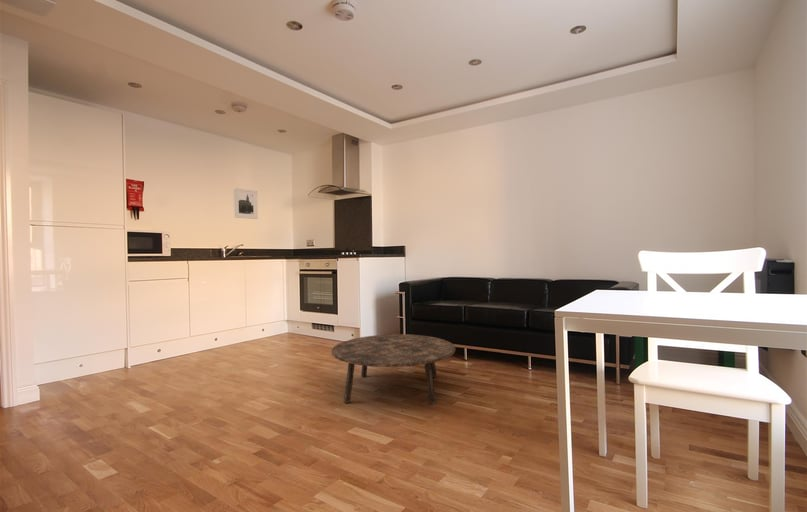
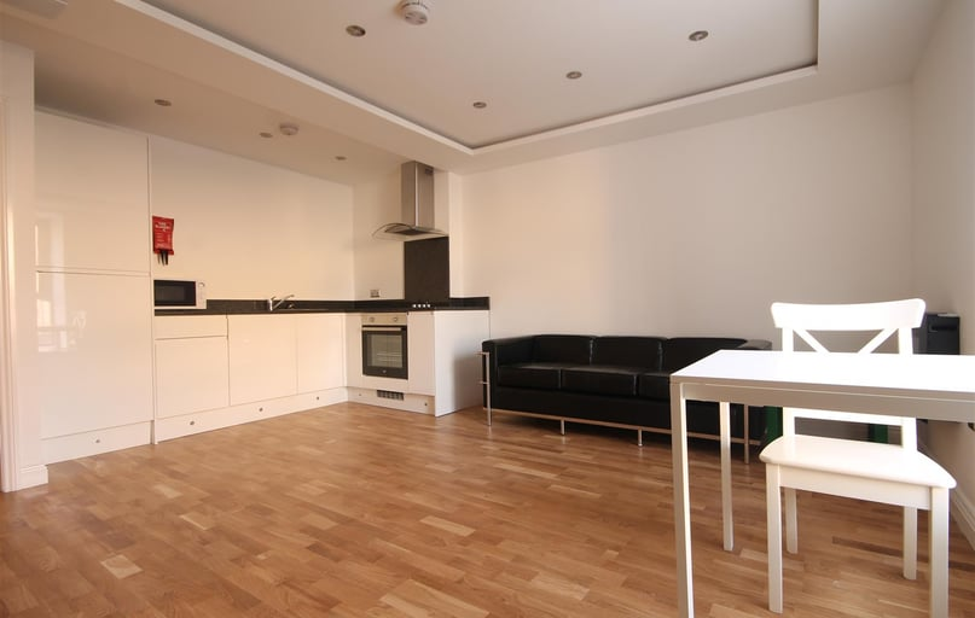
- coffee table (394, 366)
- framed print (245, 203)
